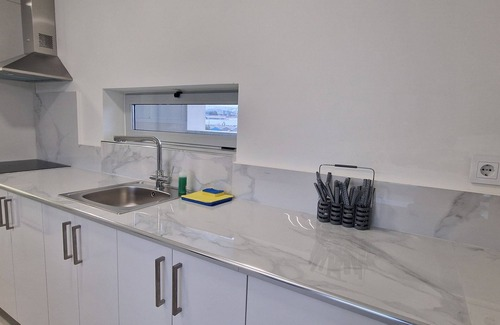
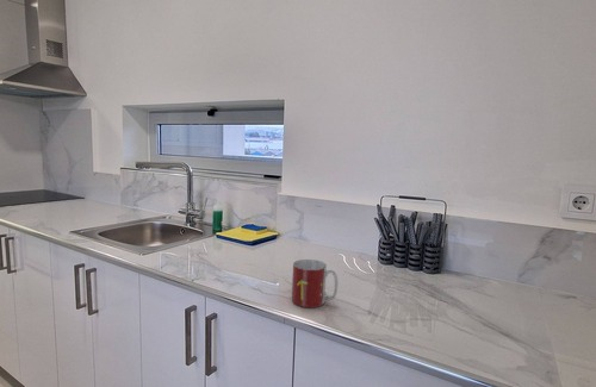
+ mug (315, 283)
